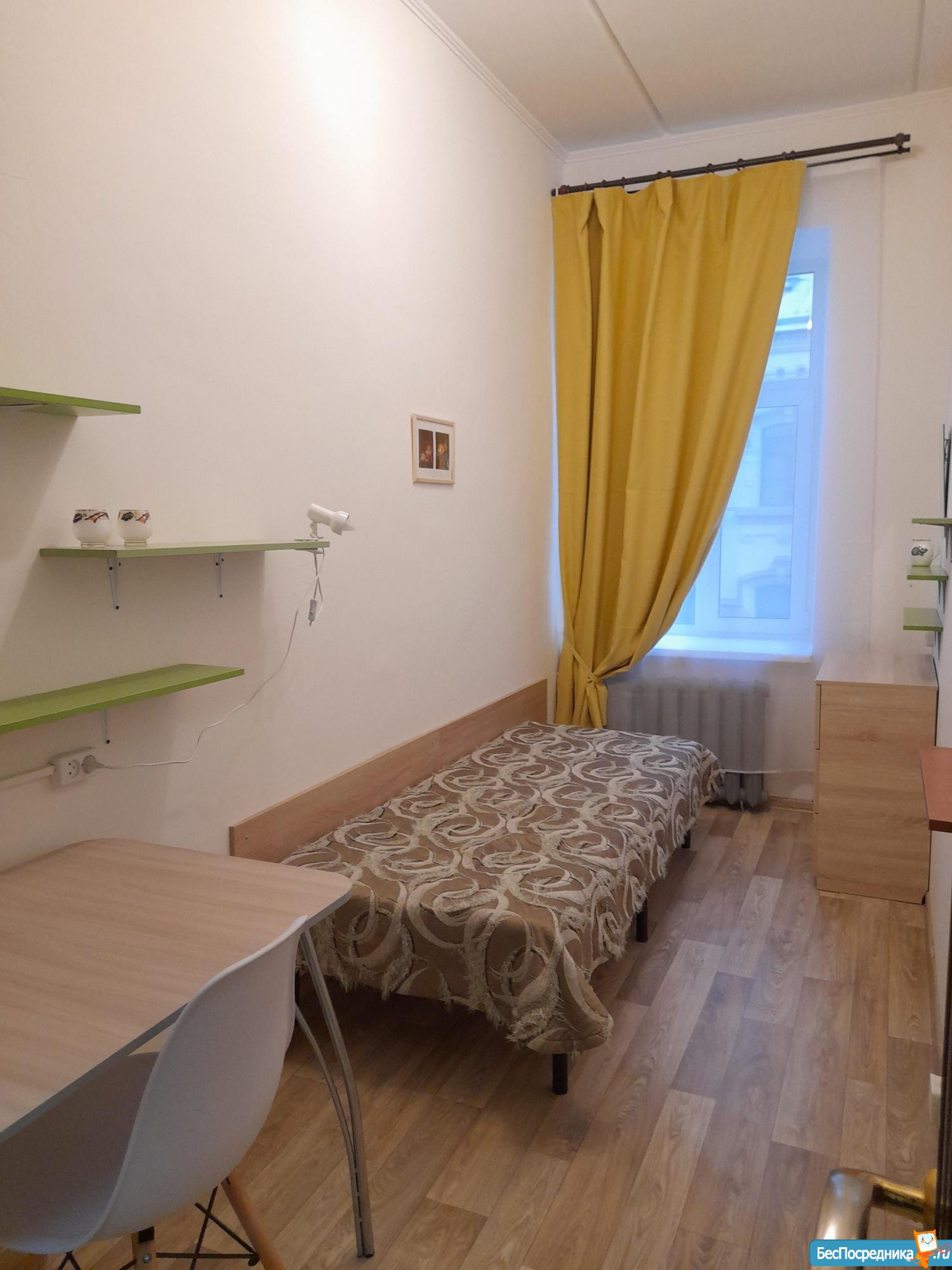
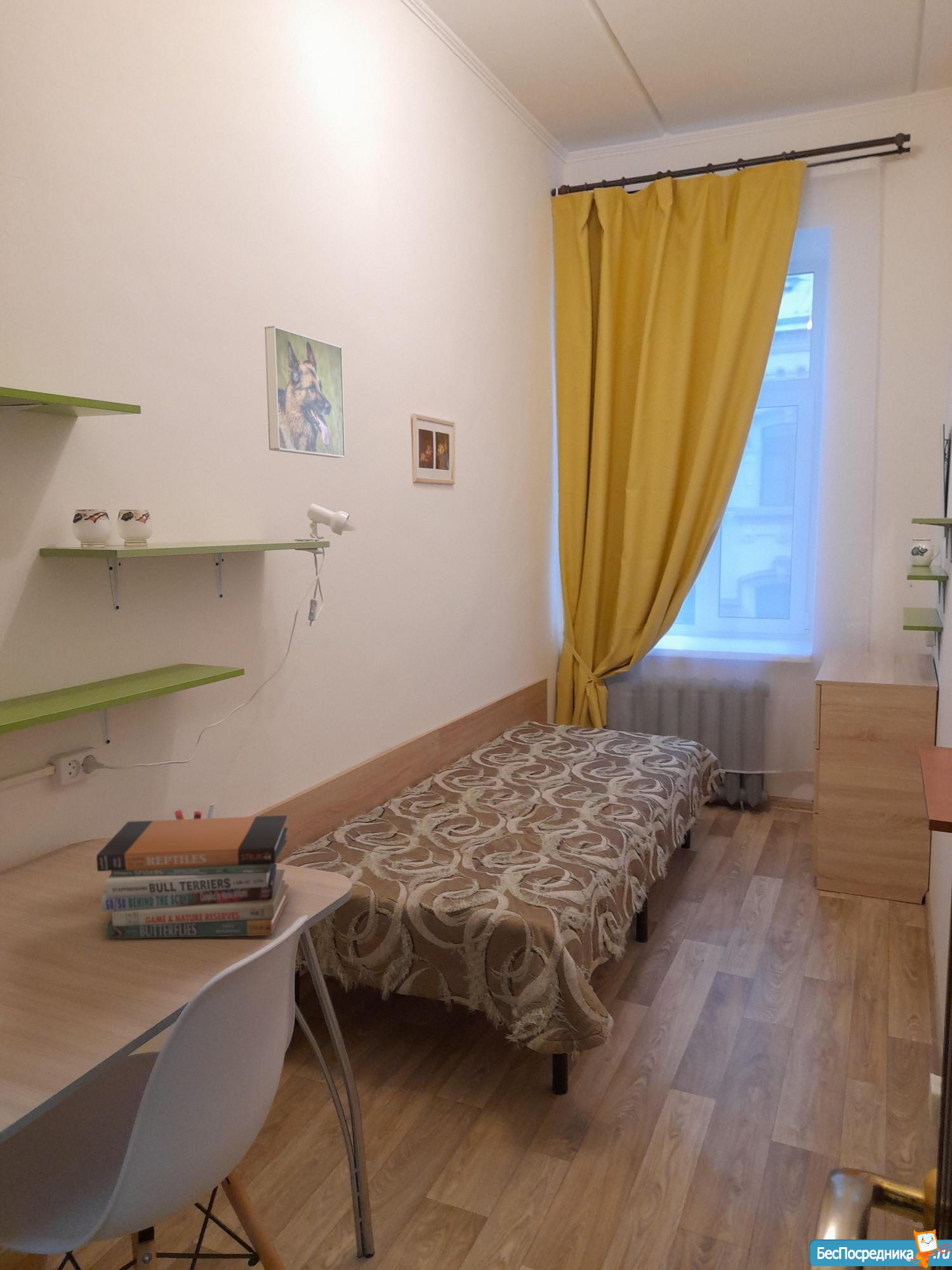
+ pen holder (194, 819)
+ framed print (307, 396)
+ book stack (198, 876)
